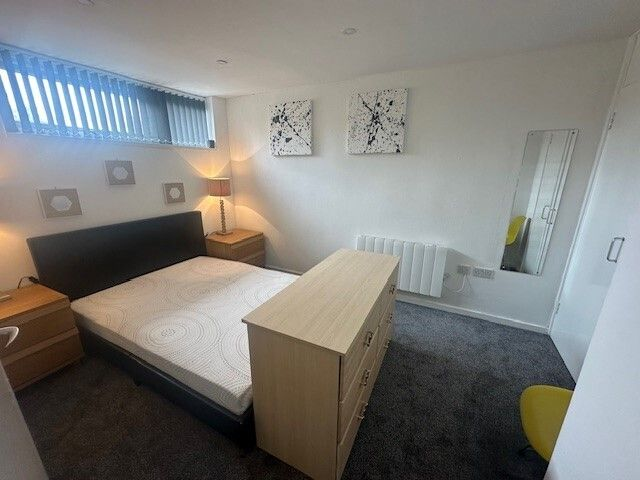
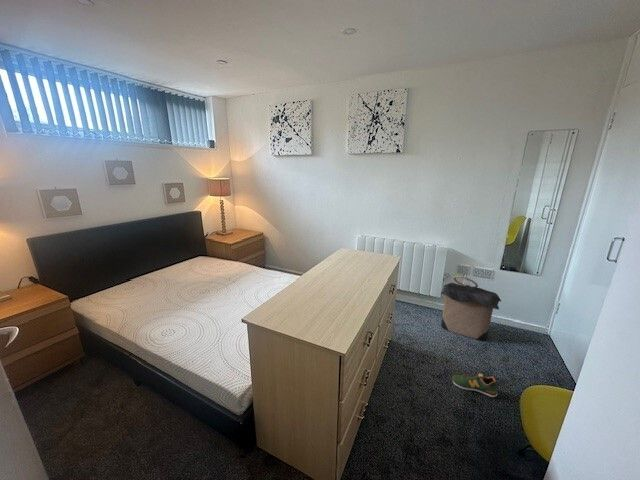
+ laundry hamper (469, 304)
+ shoe (474, 381)
